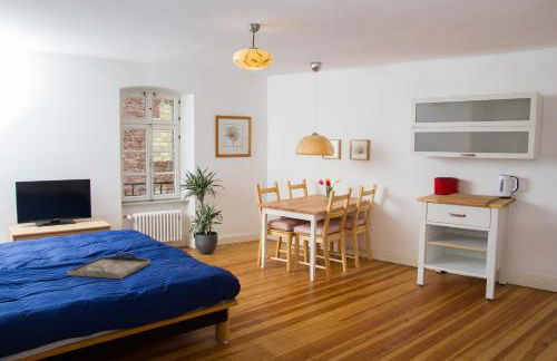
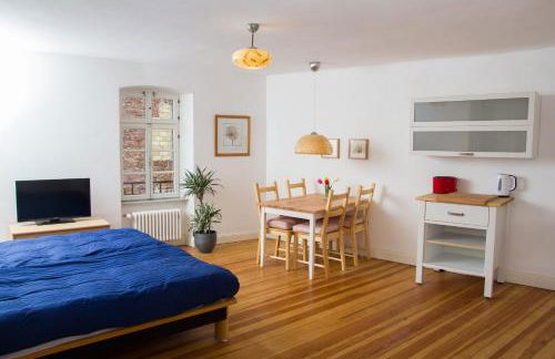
- serving tray (110, 263)
